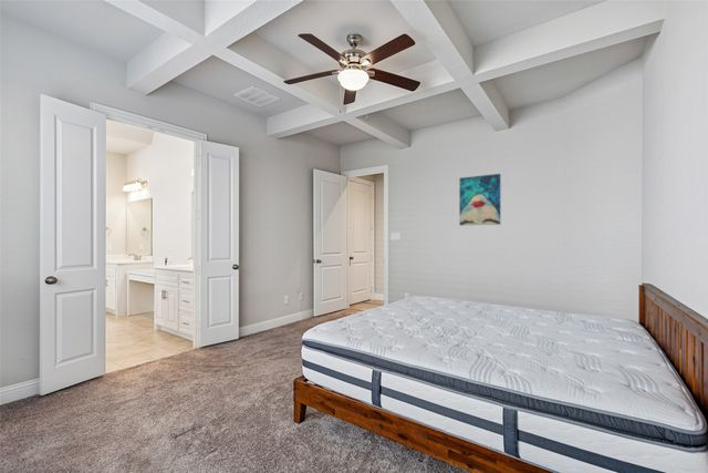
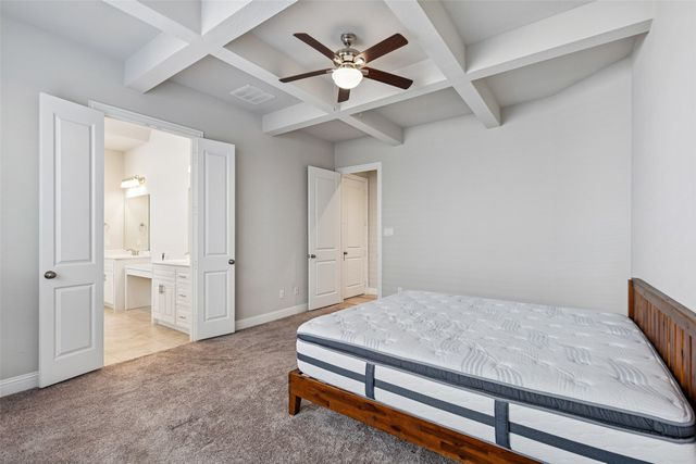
- wall art (479, 200)
